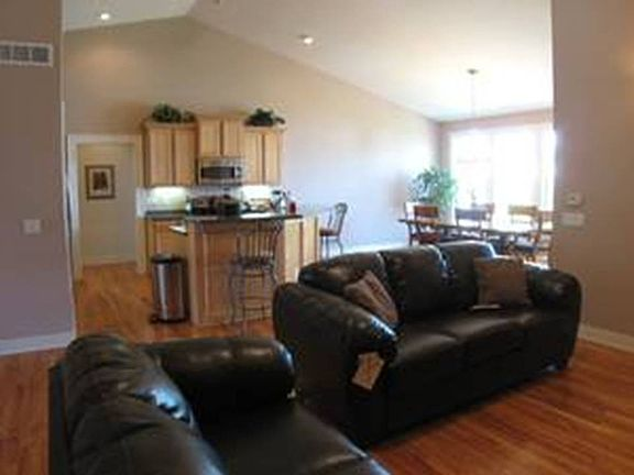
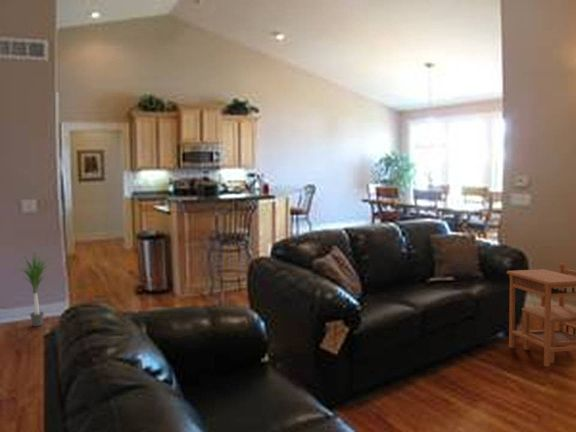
+ potted plant (35, 286)
+ side table (546, 311)
